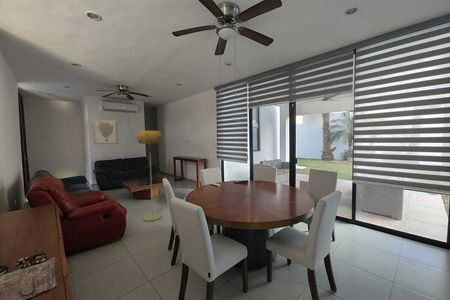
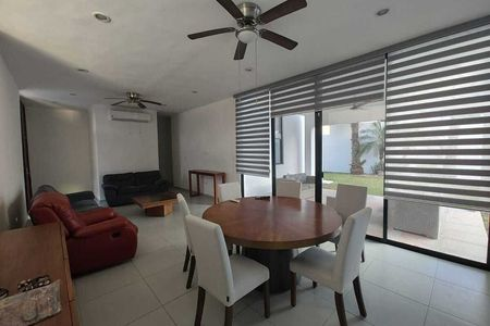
- wall art (105, 131)
- floor lamp (150, 174)
